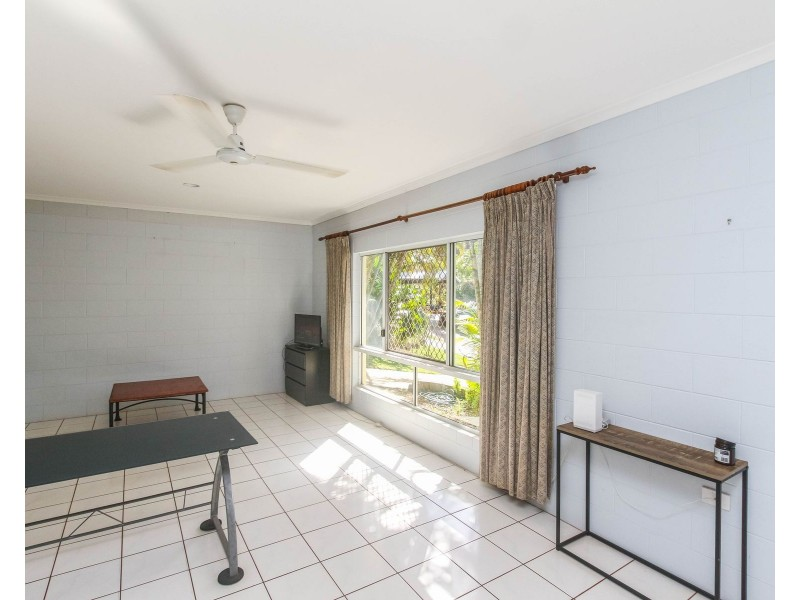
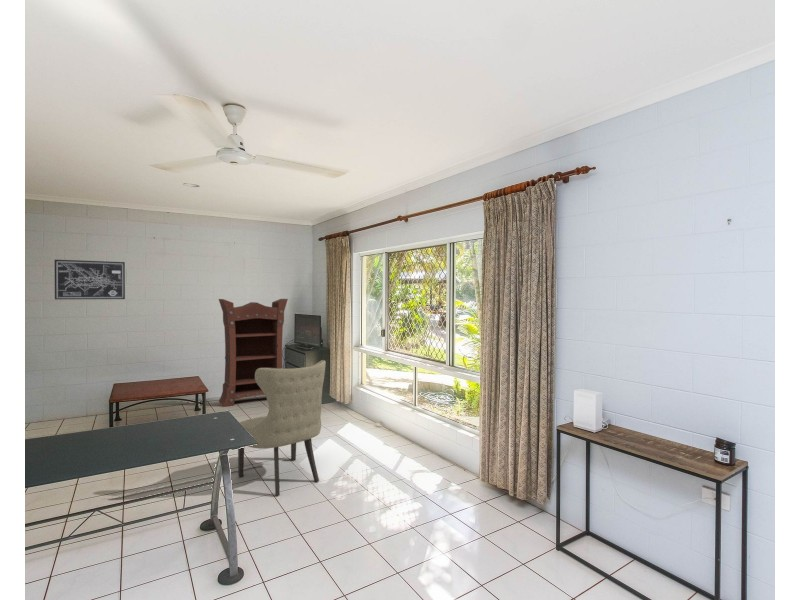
+ bookshelf (253, 349)
+ wall art (91, 280)
+ chair (284, 419)
